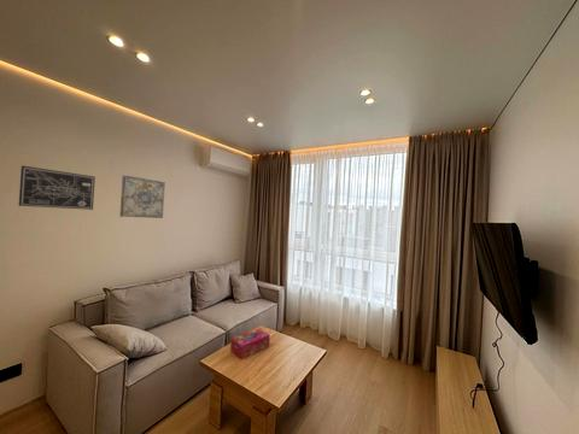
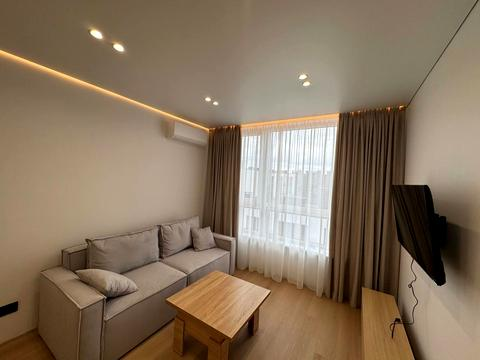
- wall art (60, 189)
- tissue box (250, 342)
- wall art (144, 198)
